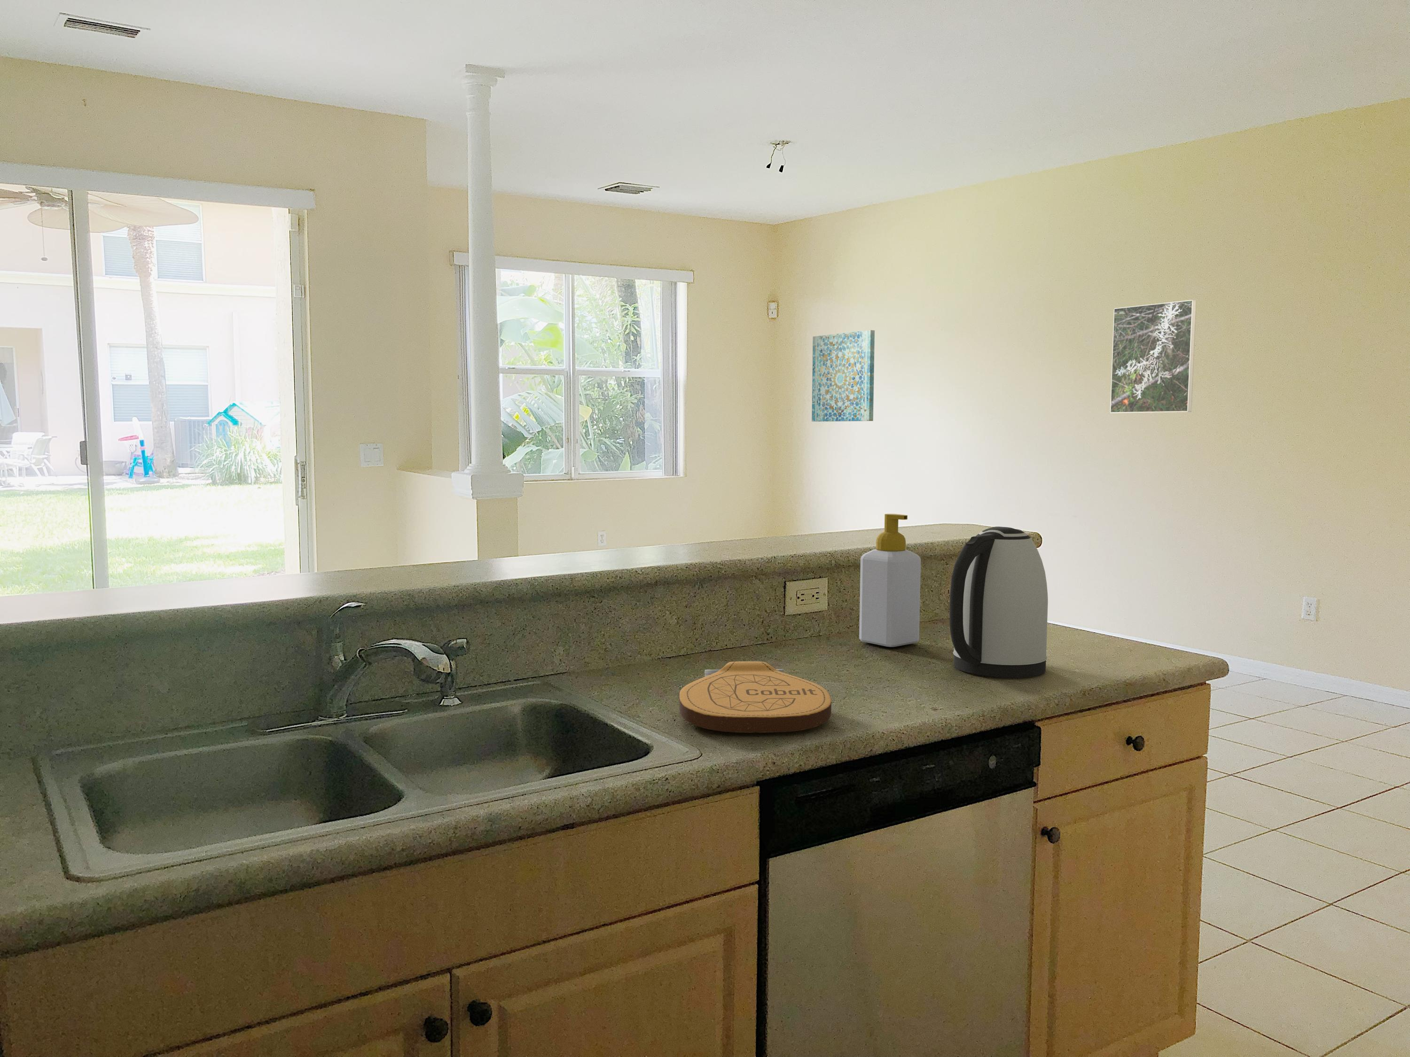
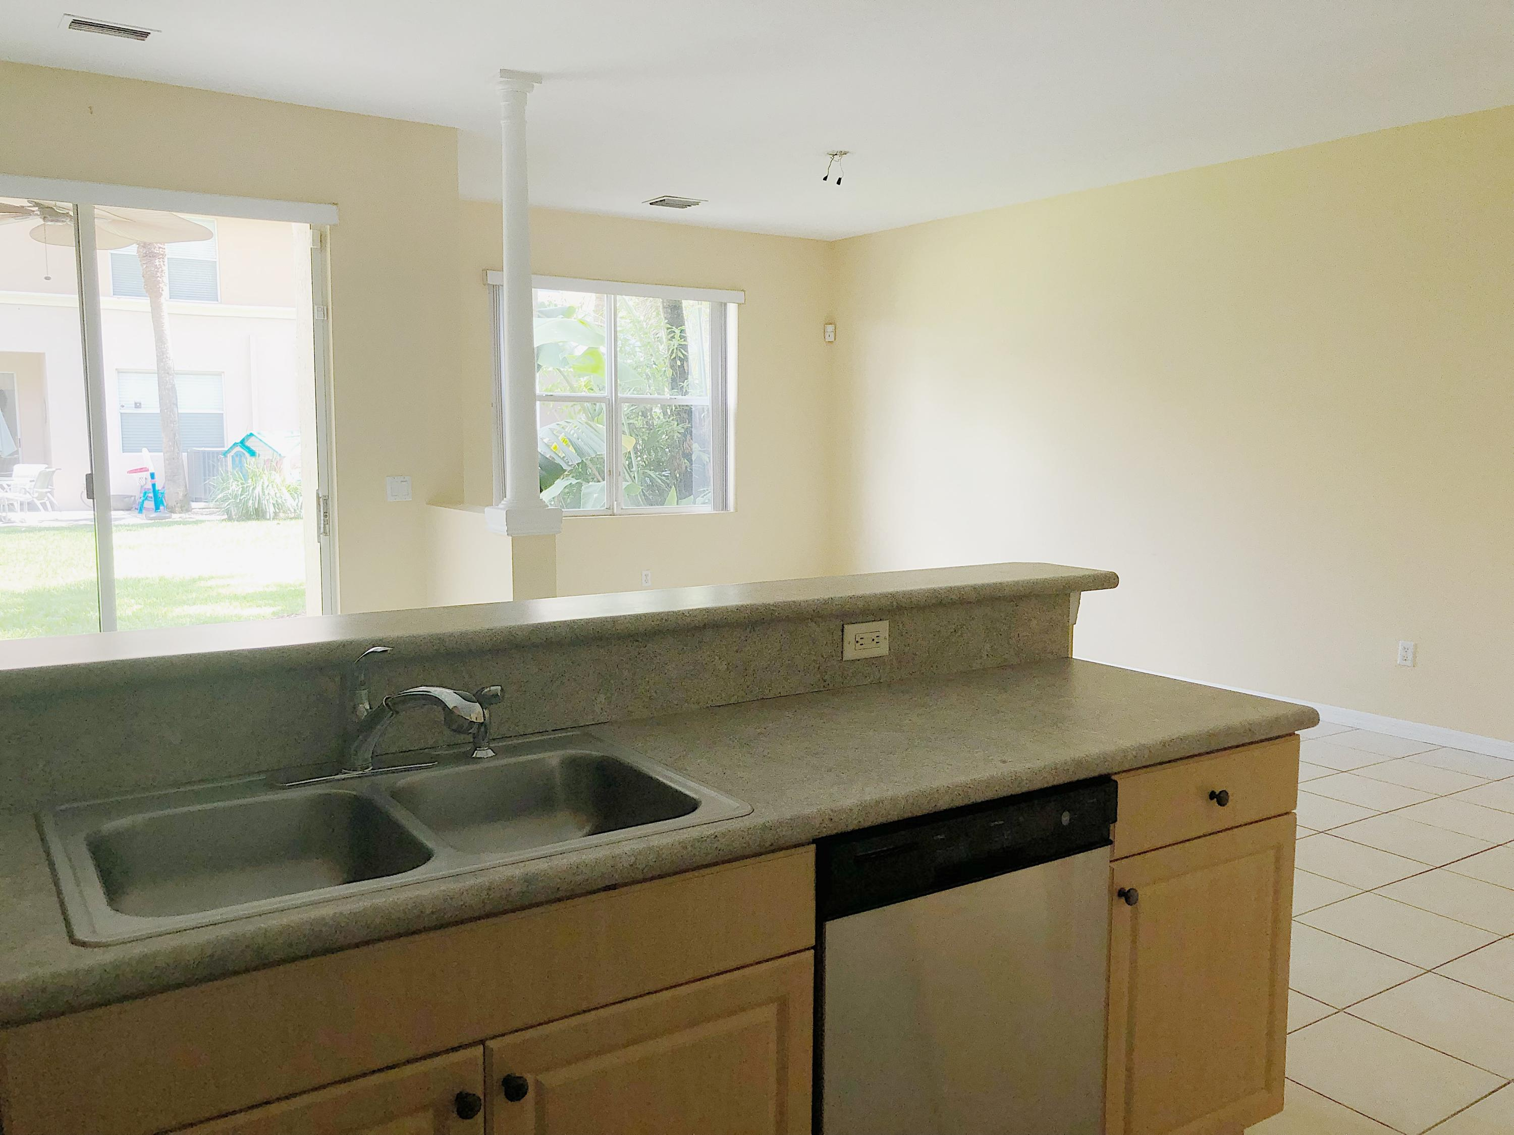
- kettle (991, 600)
- key chain (749, 685)
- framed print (1151, 359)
- wall art (842, 378)
- soap bottle (890, 578)
